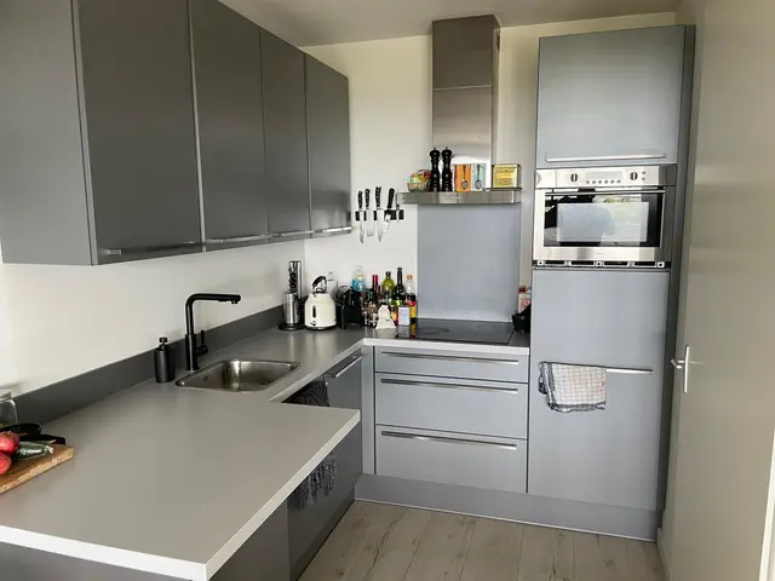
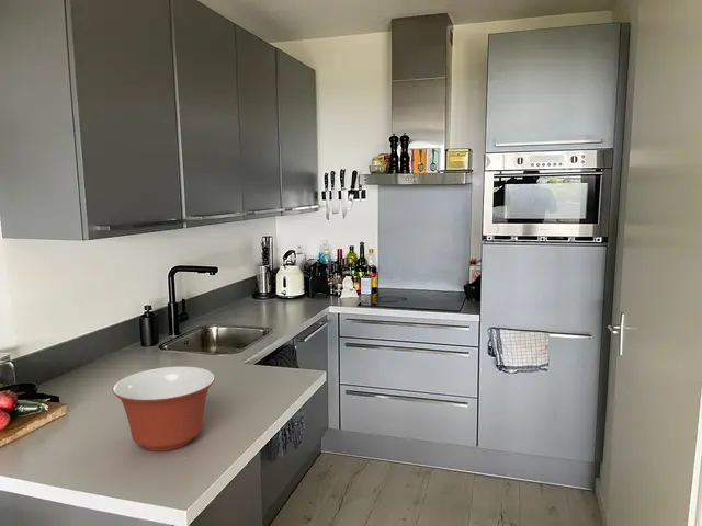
+ mixing bowl (167, 410)
